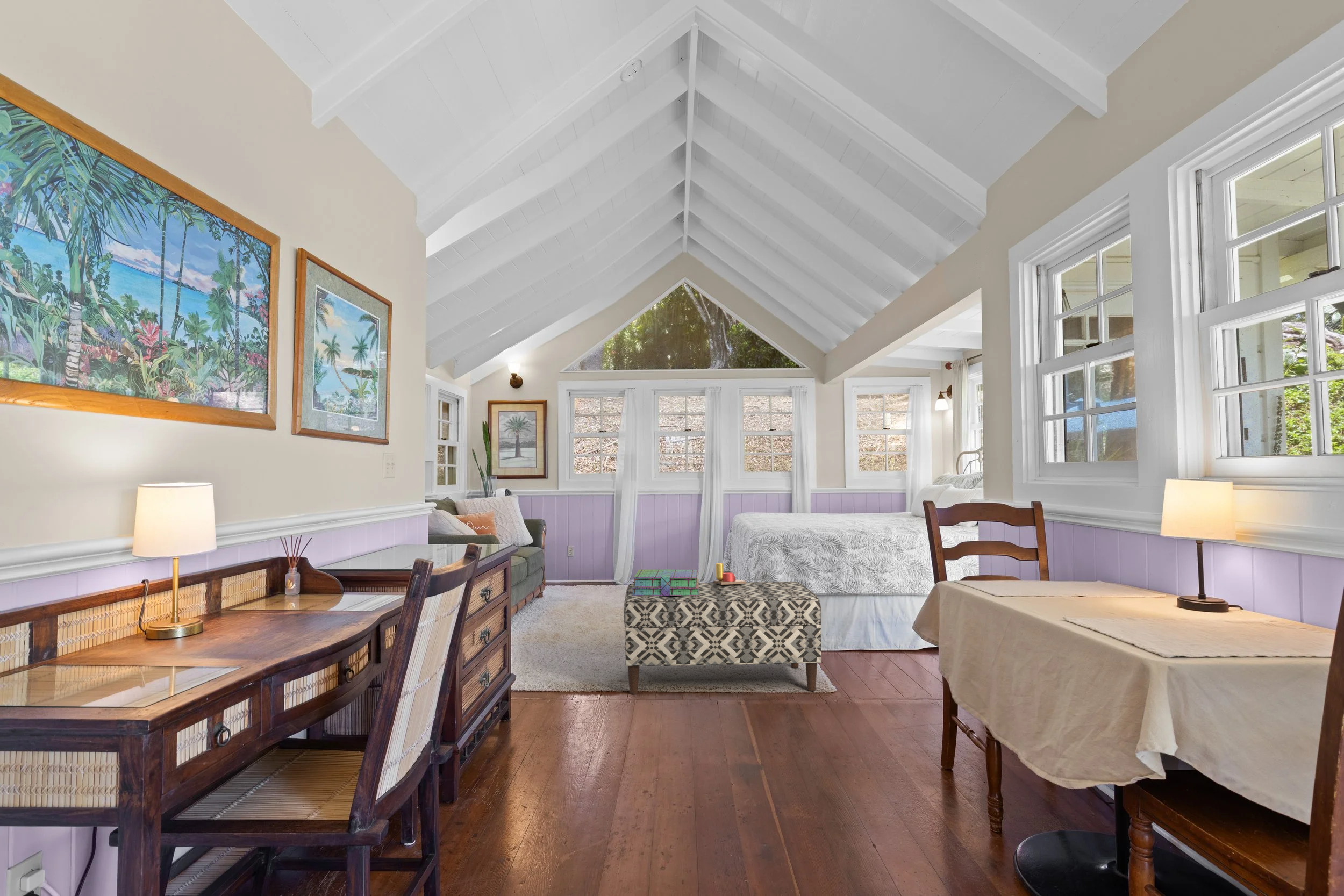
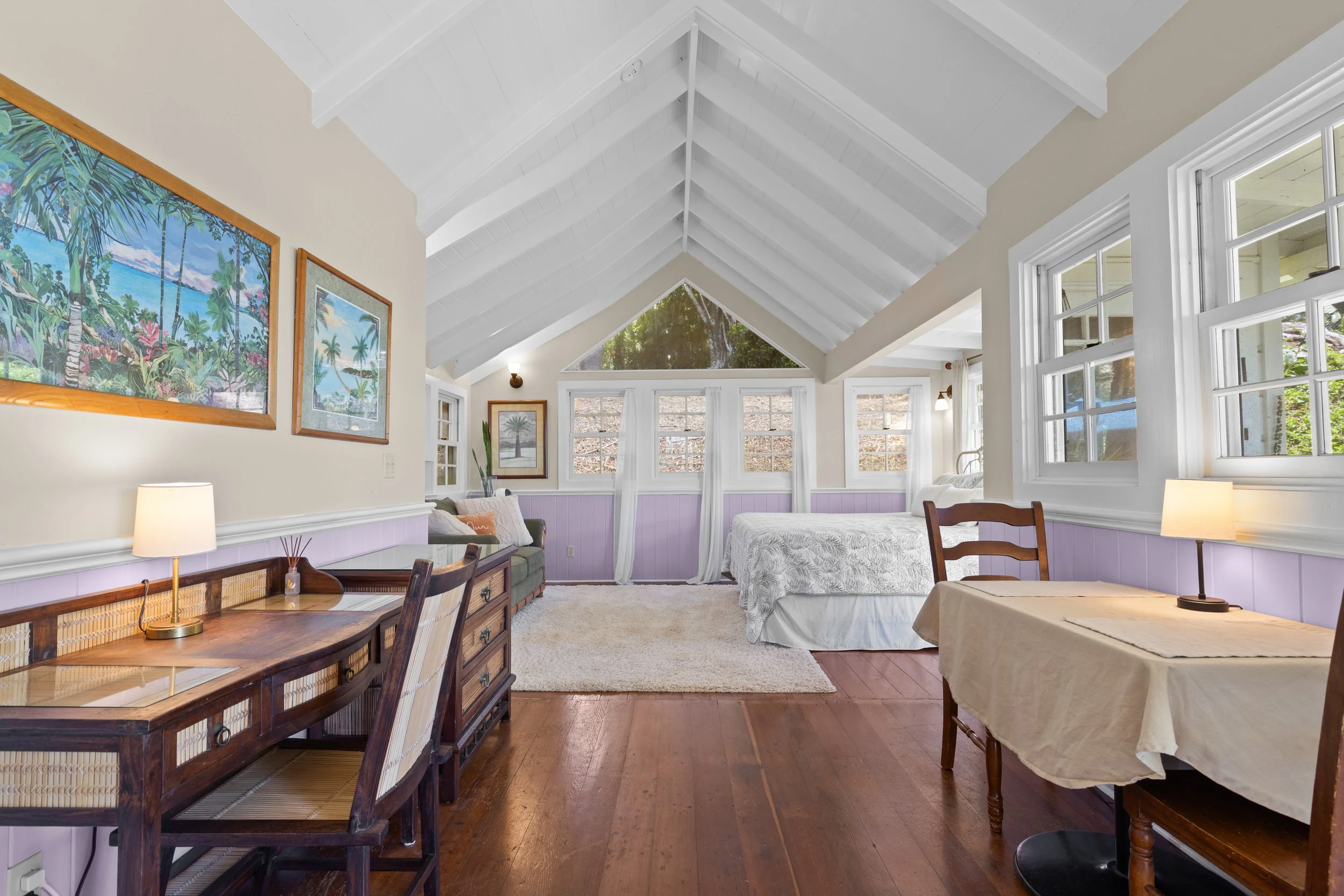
- candle (729, 574)
- stack of books (666, 582)
- bench (718, 634)
